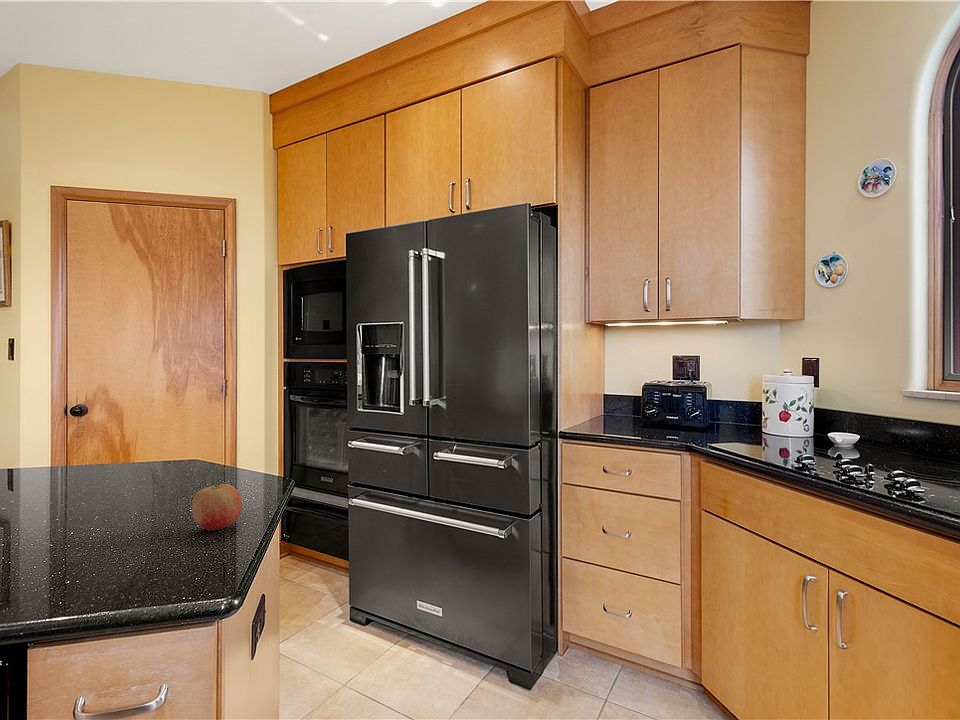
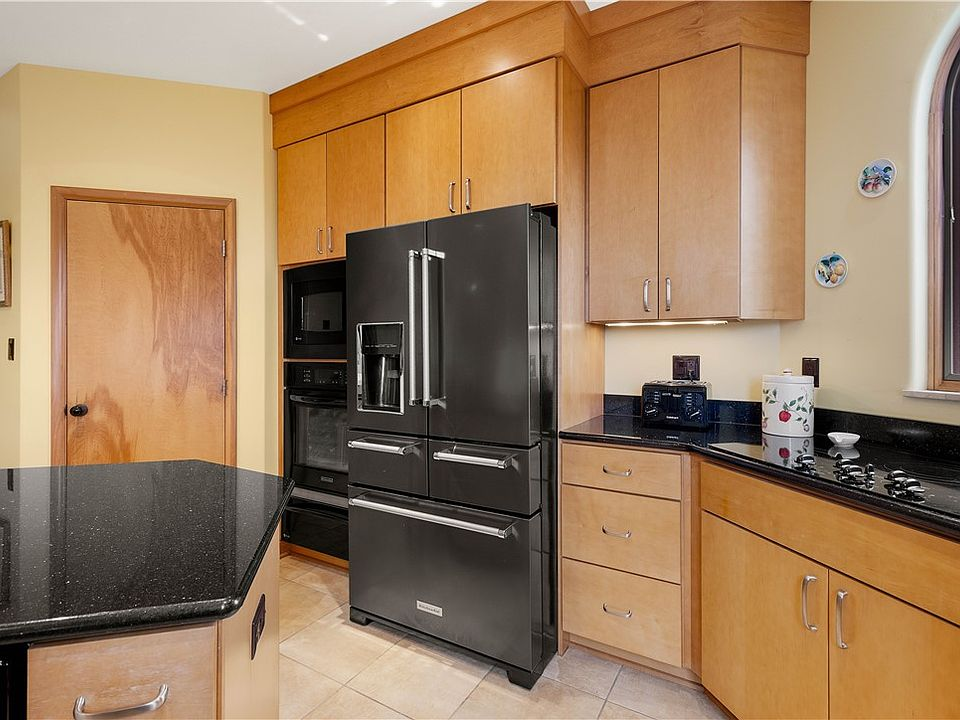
- fruit (217, 507)
